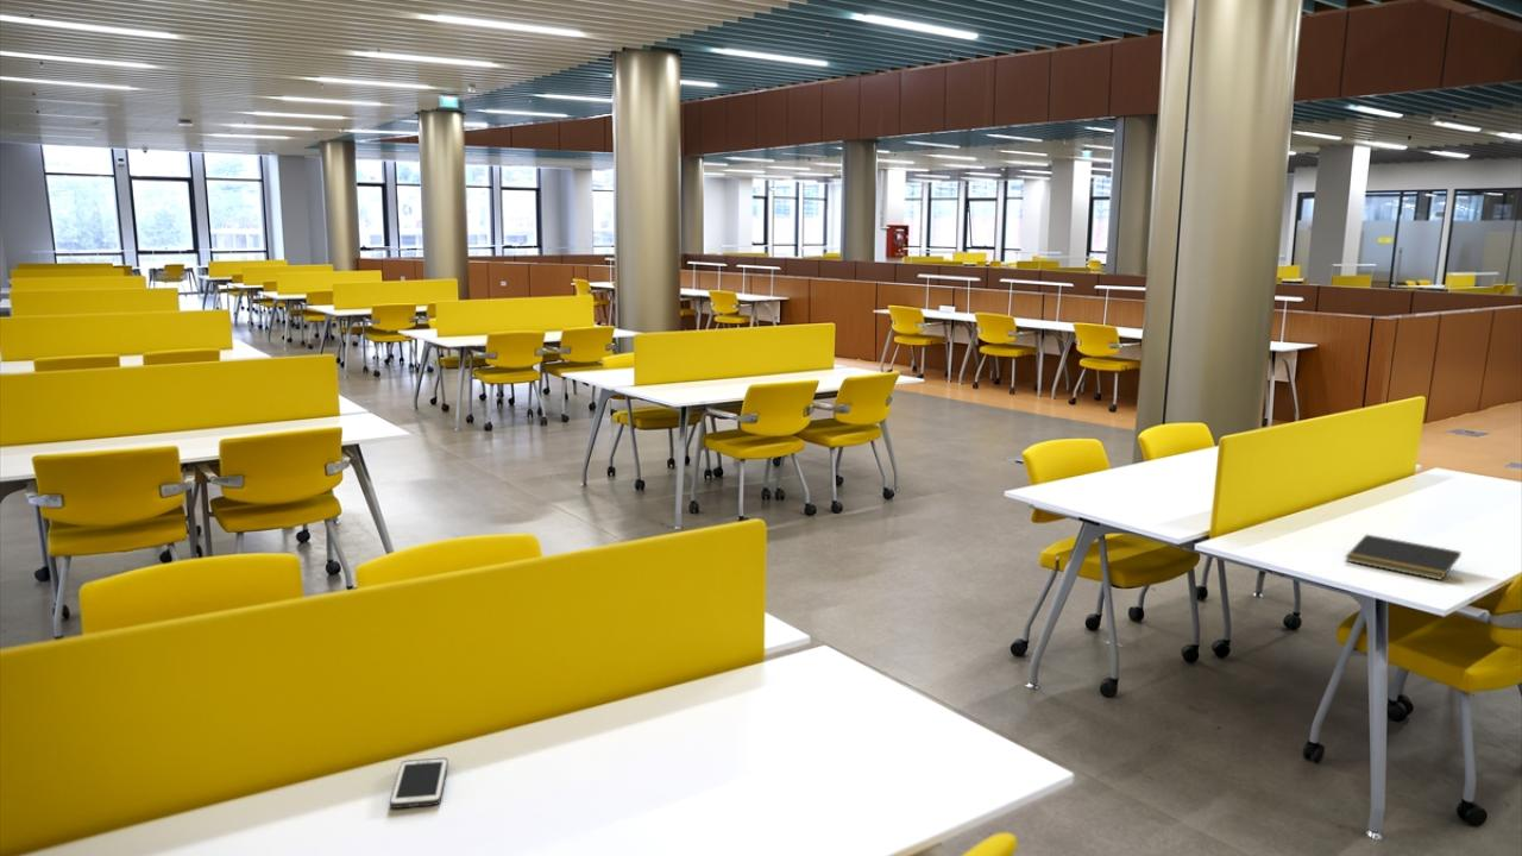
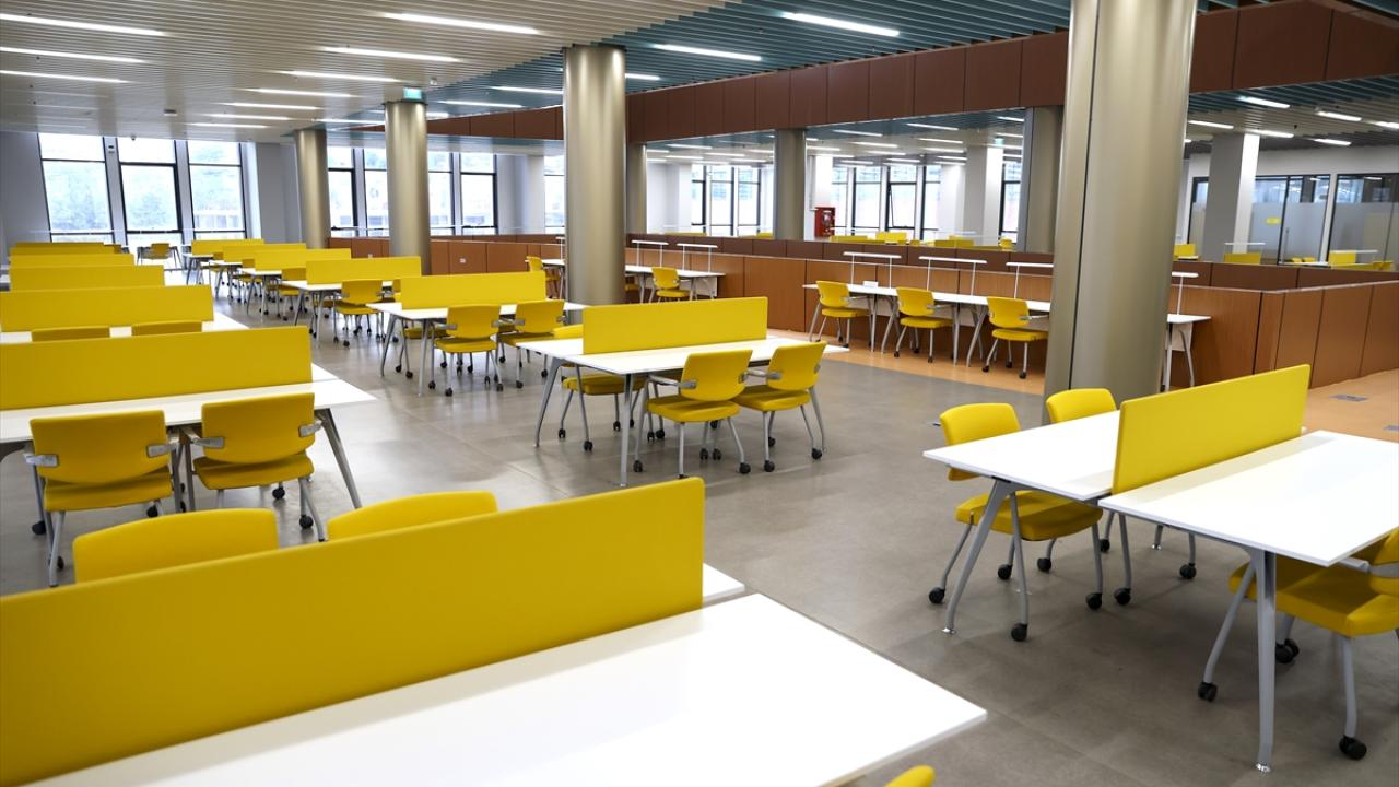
- cell phone (420, 782)
- notepad (1402, 555)
